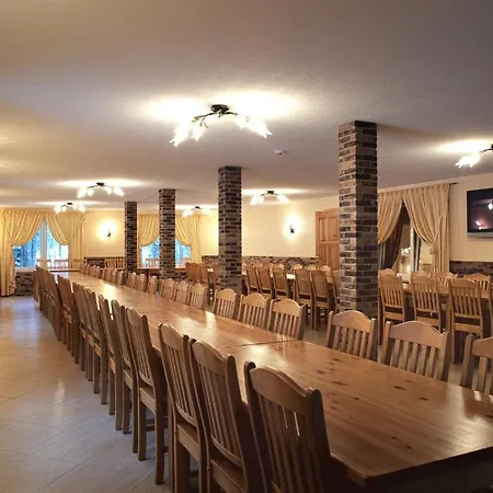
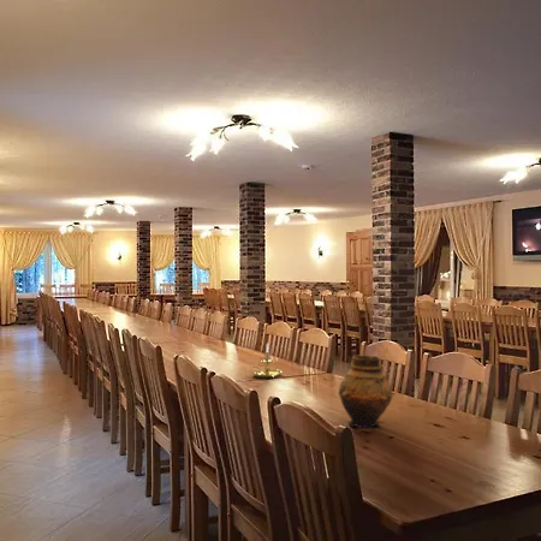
+ candle holder (264, 359)
+ vase (367, 391)
